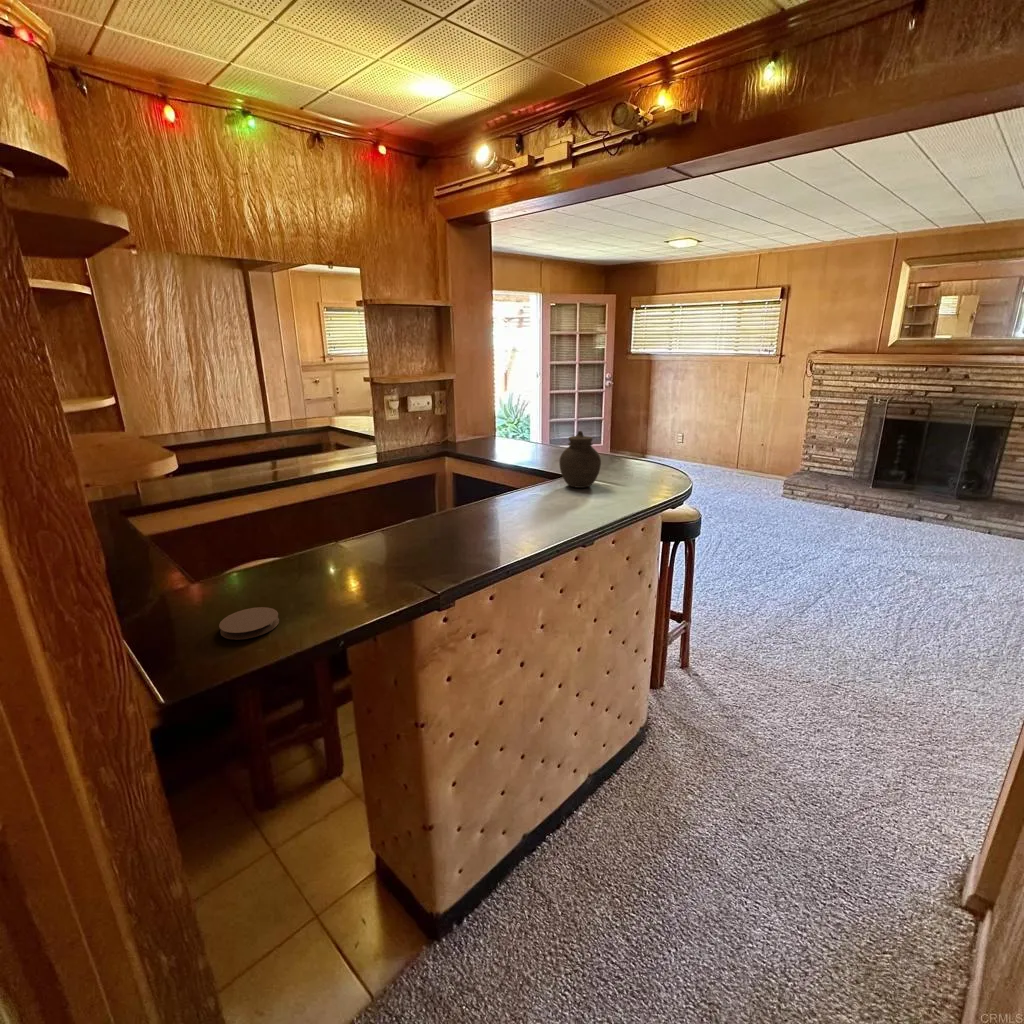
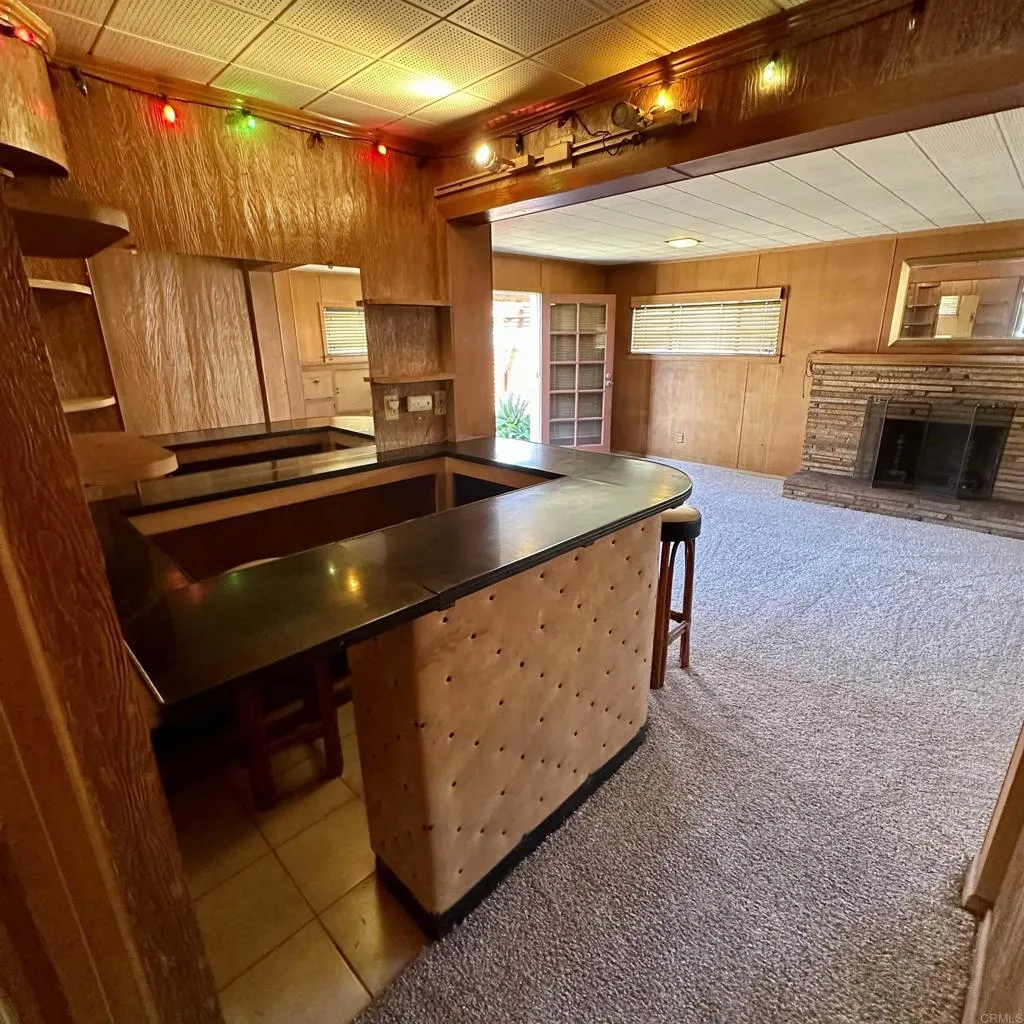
- jar (580, 458)
- coaster (249, 622)
